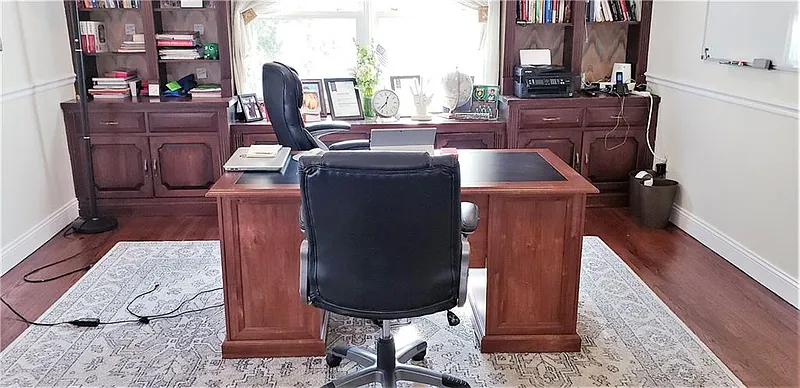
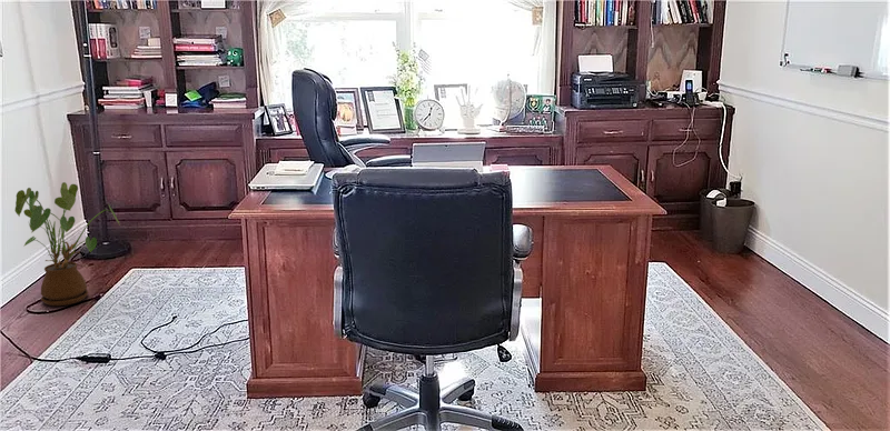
+ house plant (67, 243)
